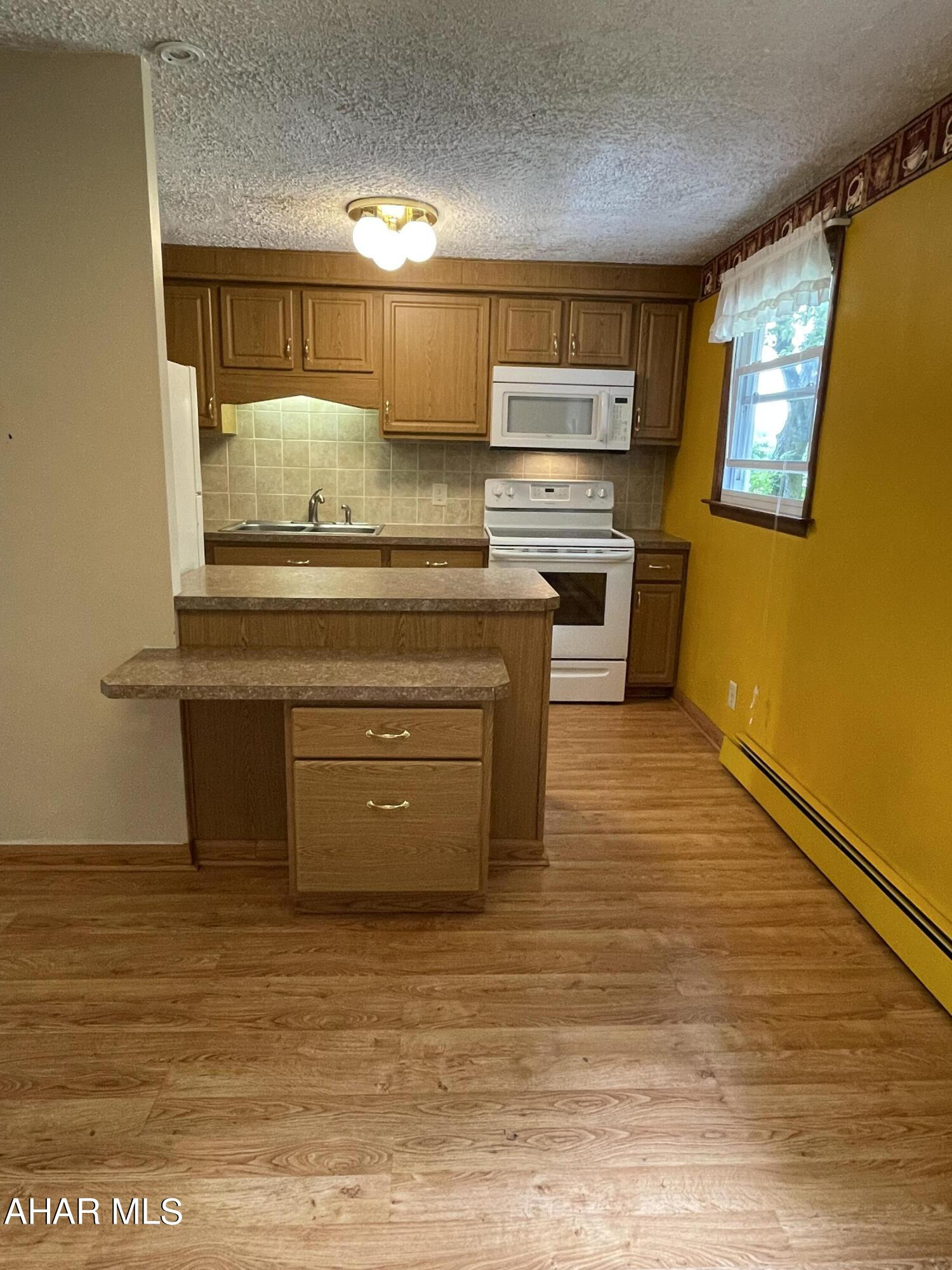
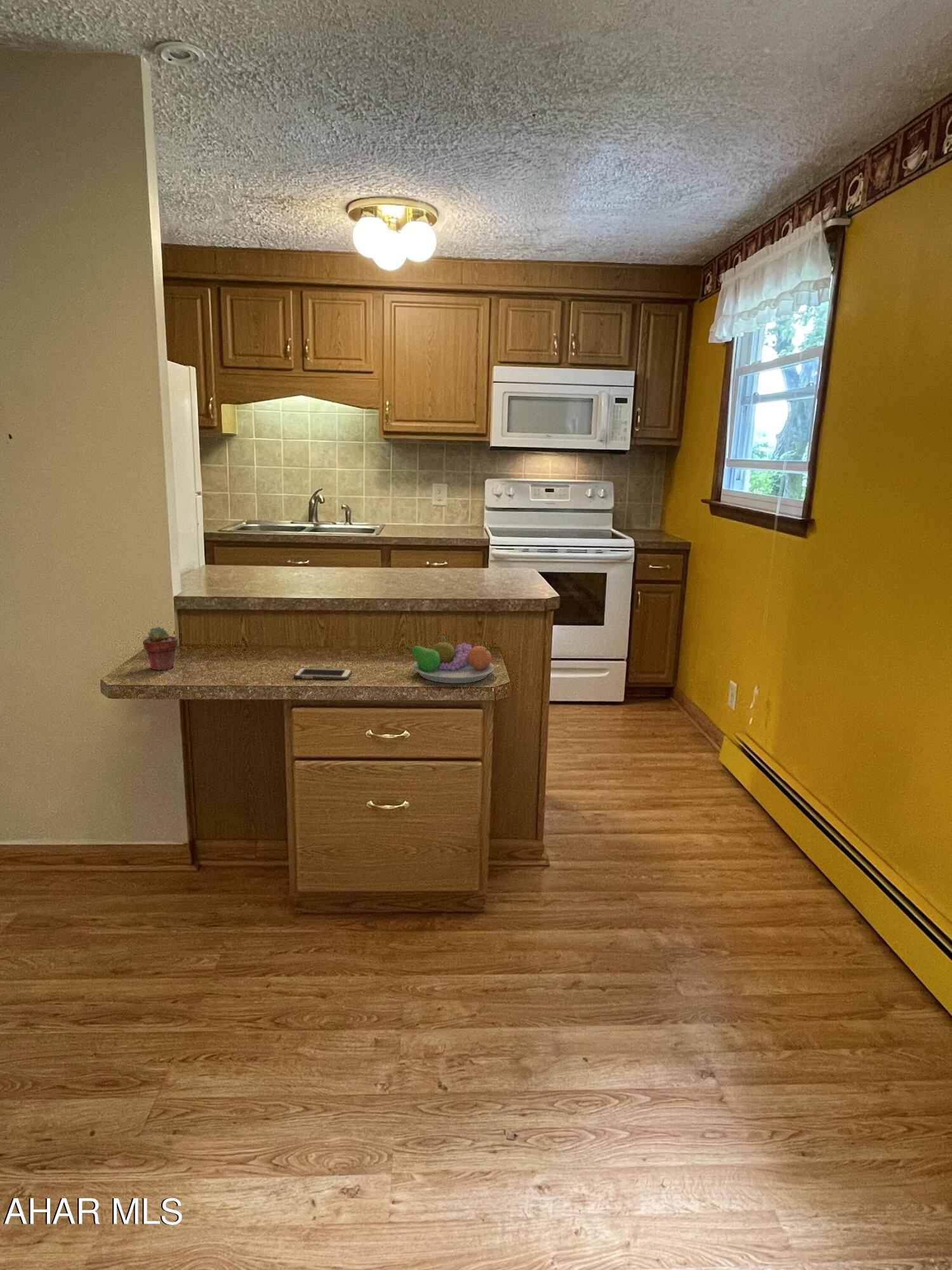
+ potted succulent (161, 648)
+ fruit bowl (451, 657)
+ cell phone (323, 674)
